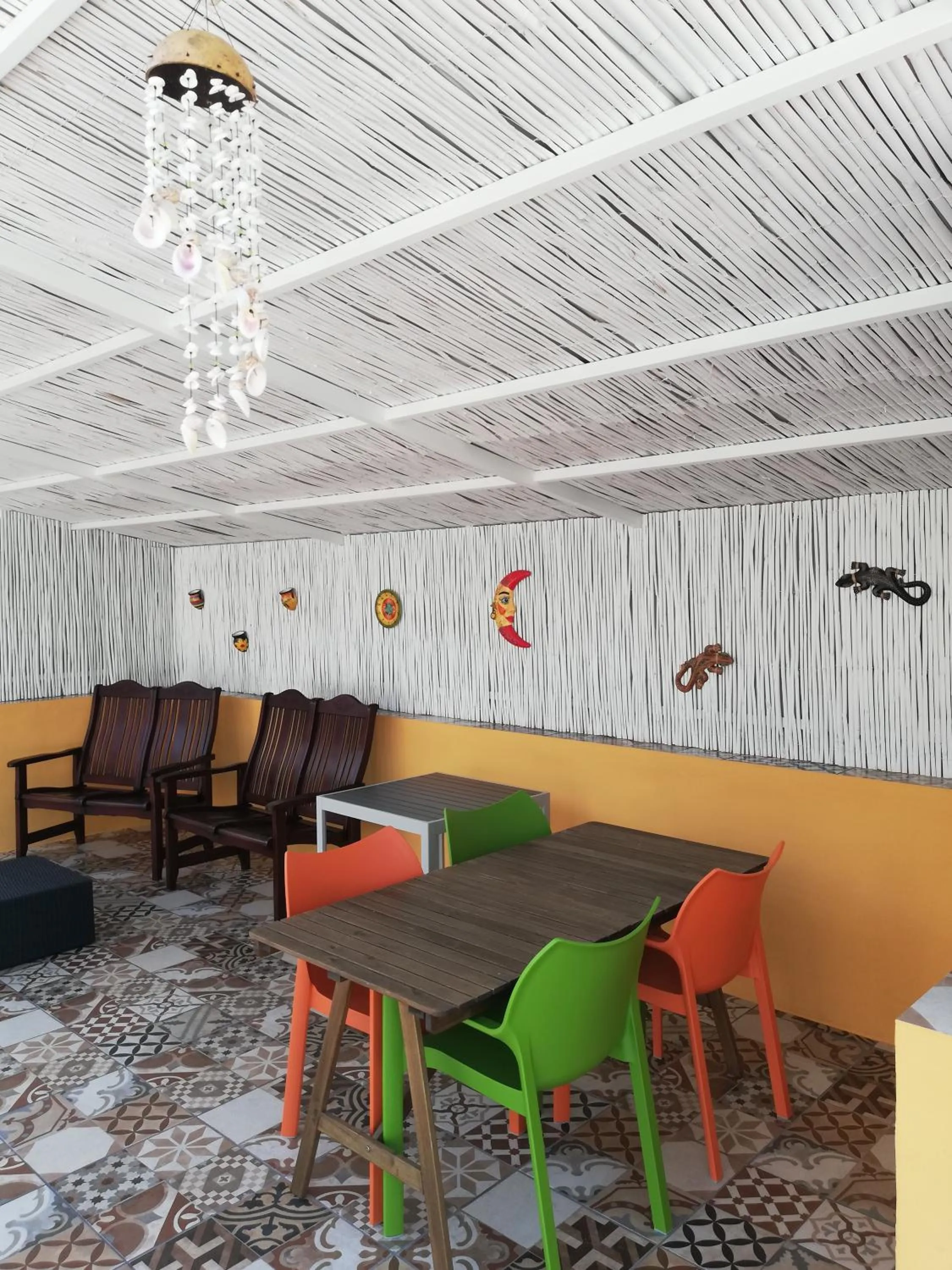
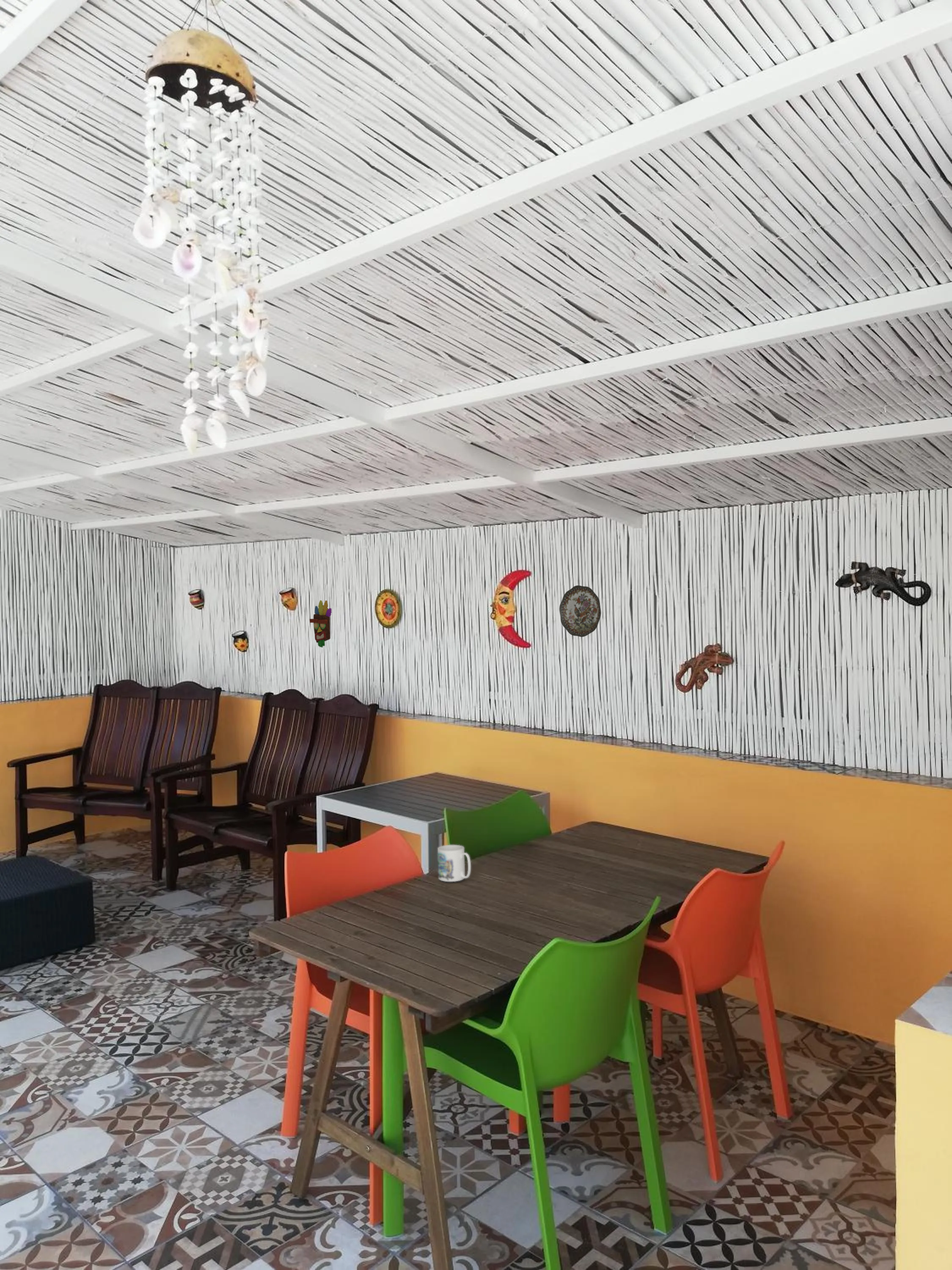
+ mug (455, 864)
+ decorative mask (321, 624)
+ decorative plate (581, 611)
